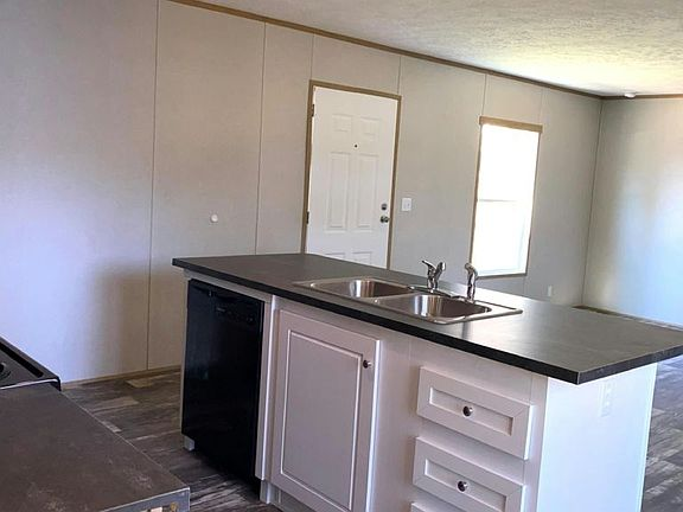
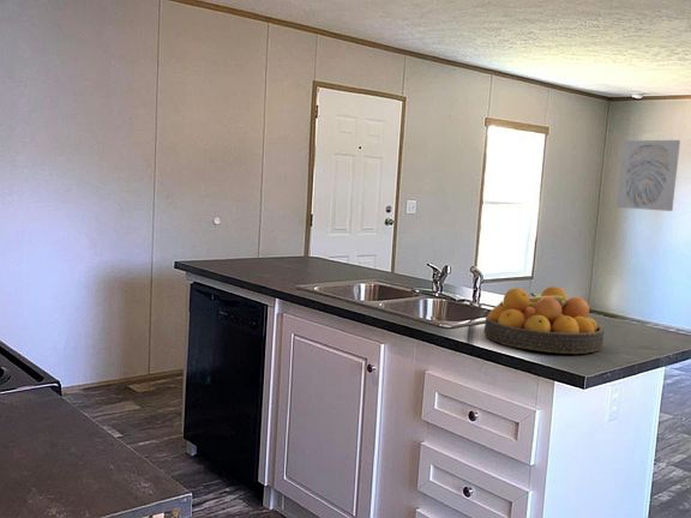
+ wall art (647, 174)
+ fruit bowl (543, 314)
